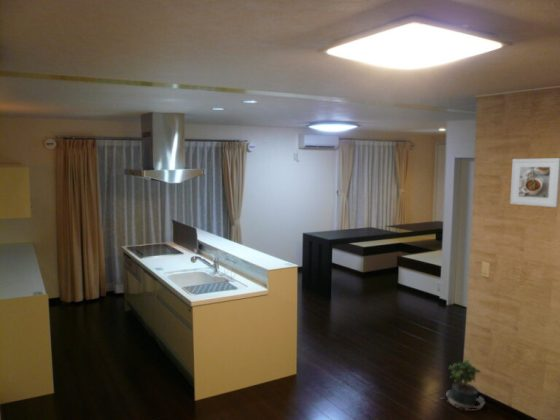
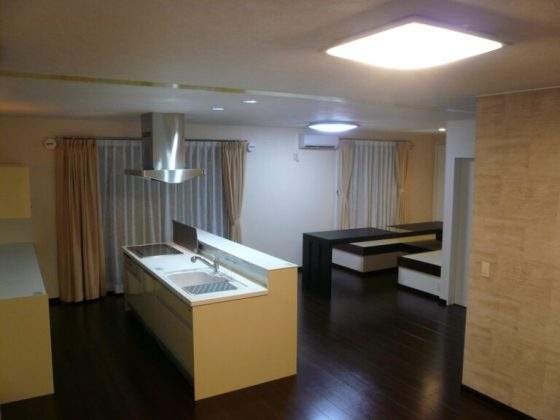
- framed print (534, 182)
- potted plant (463, 380)
